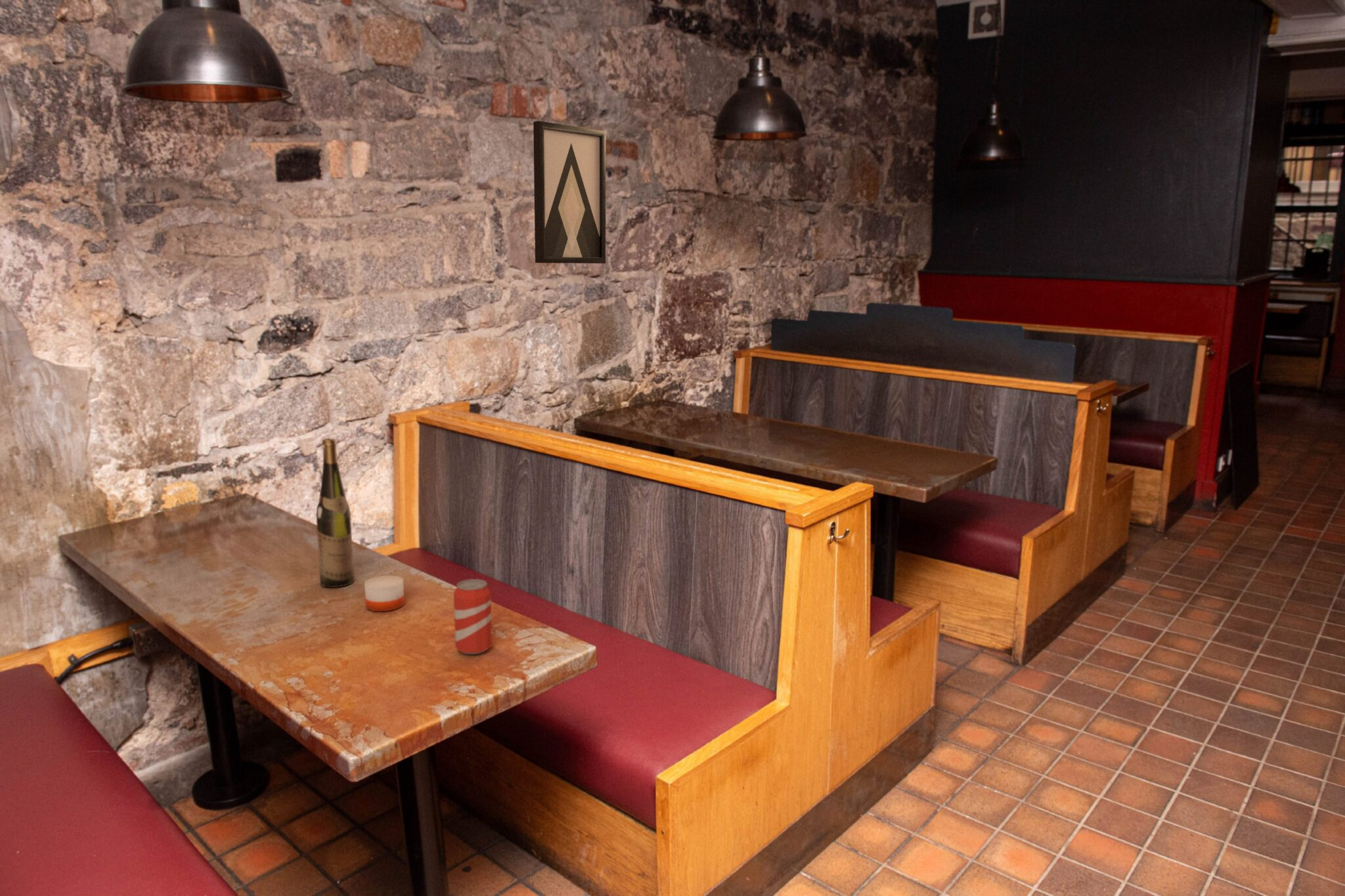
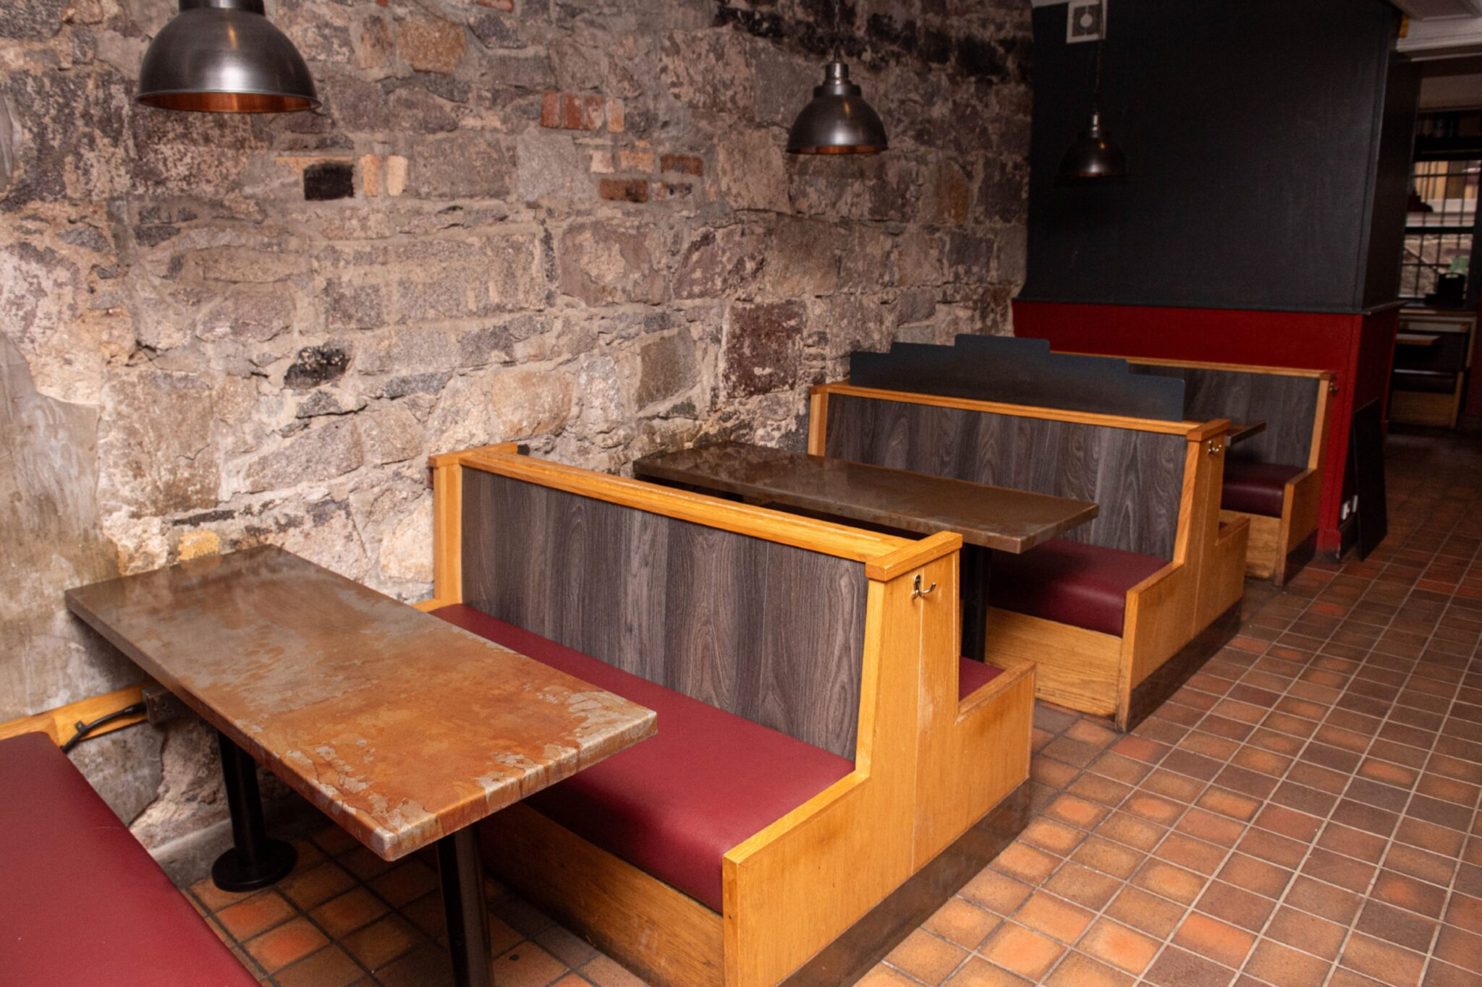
- wall art (571, 196)
- wine bottle (333, 511)
- beverage can (473, 616)
- candle (384, 580)
